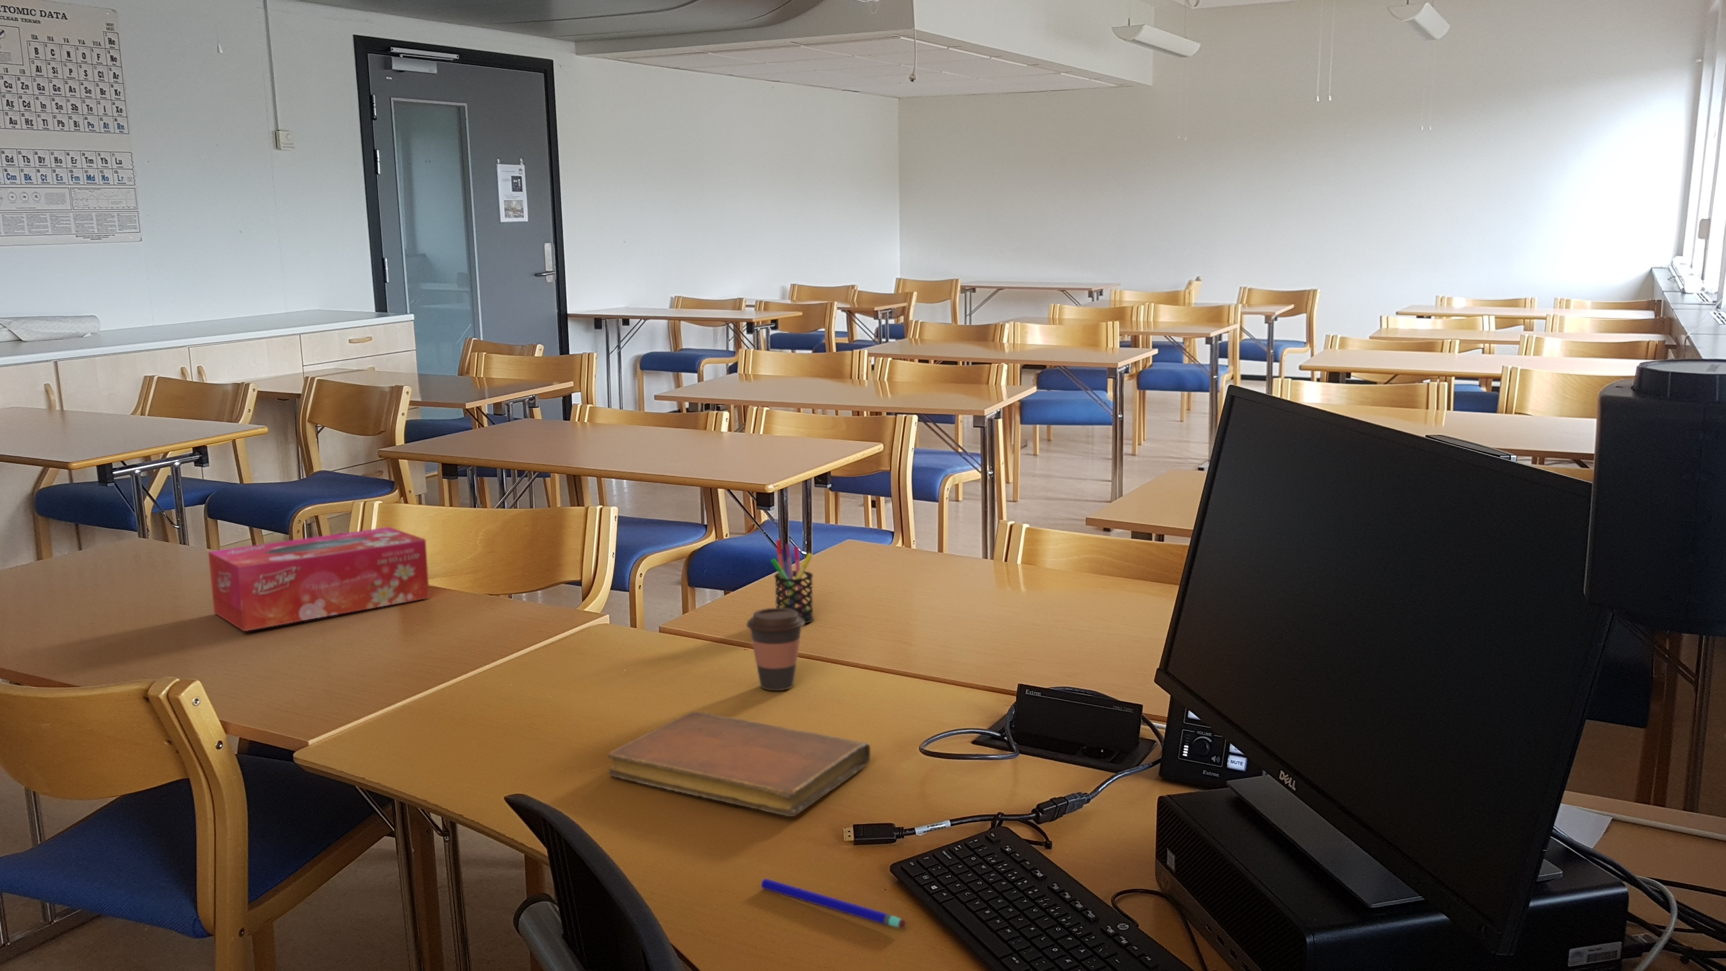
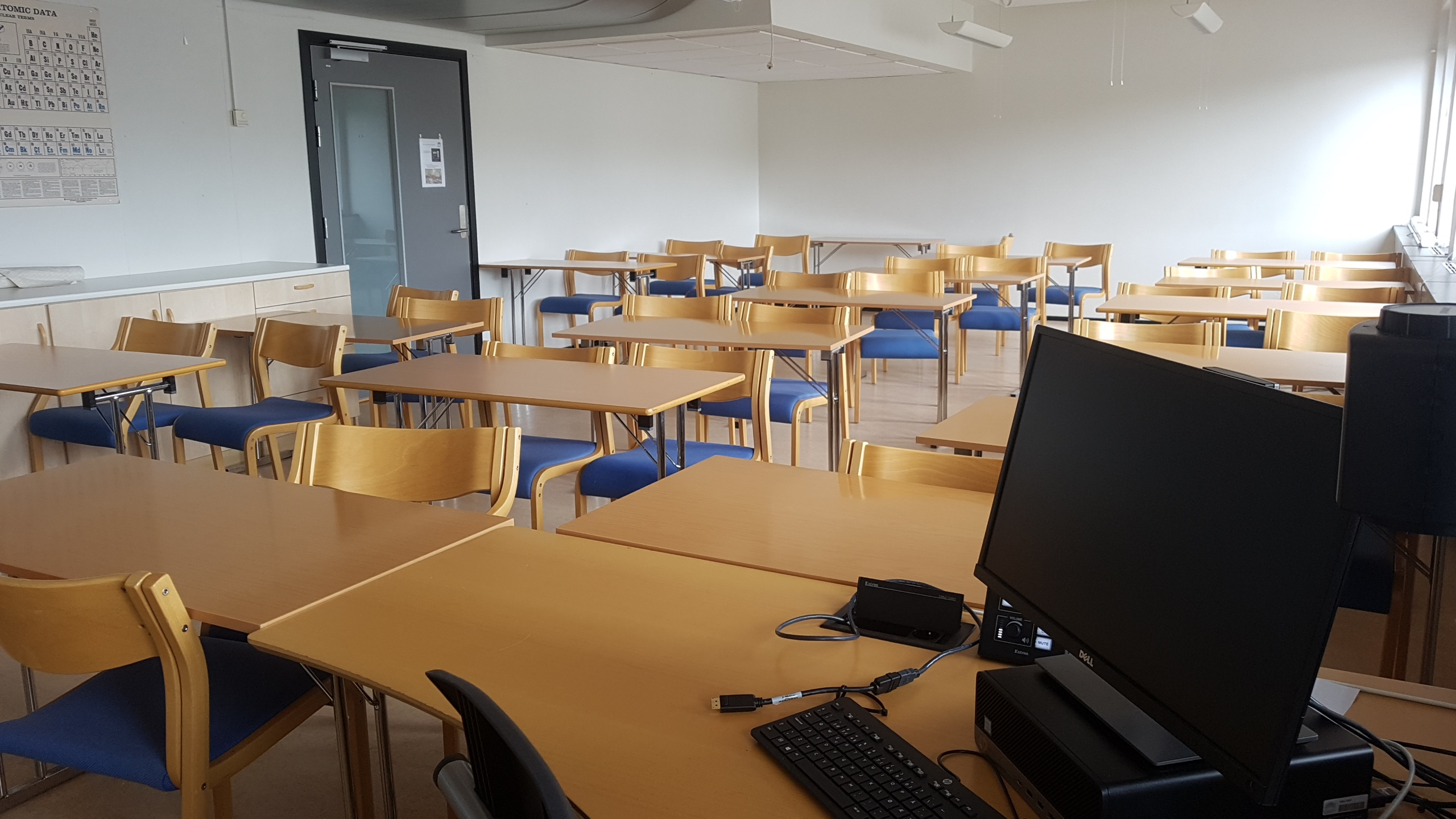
- pen holder (788, 581)
- pen (831, 903)
- notebook (740, 758)
- coffee cup (776, 650)
- tissue box (321, 575)
